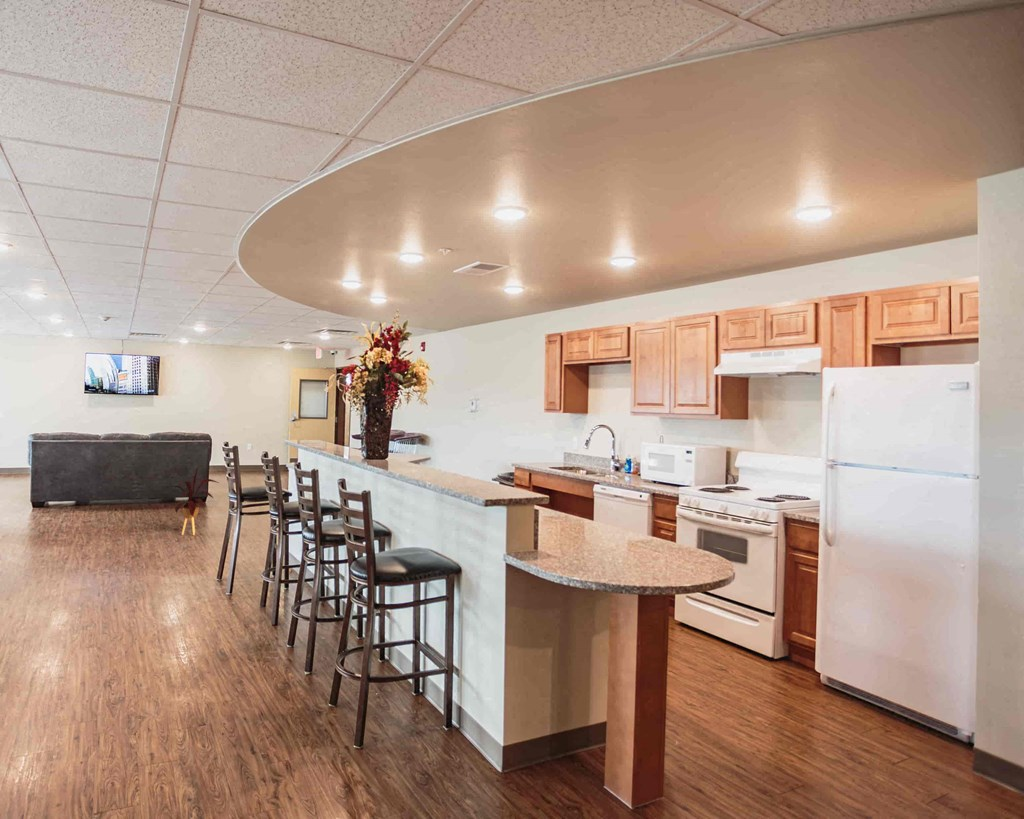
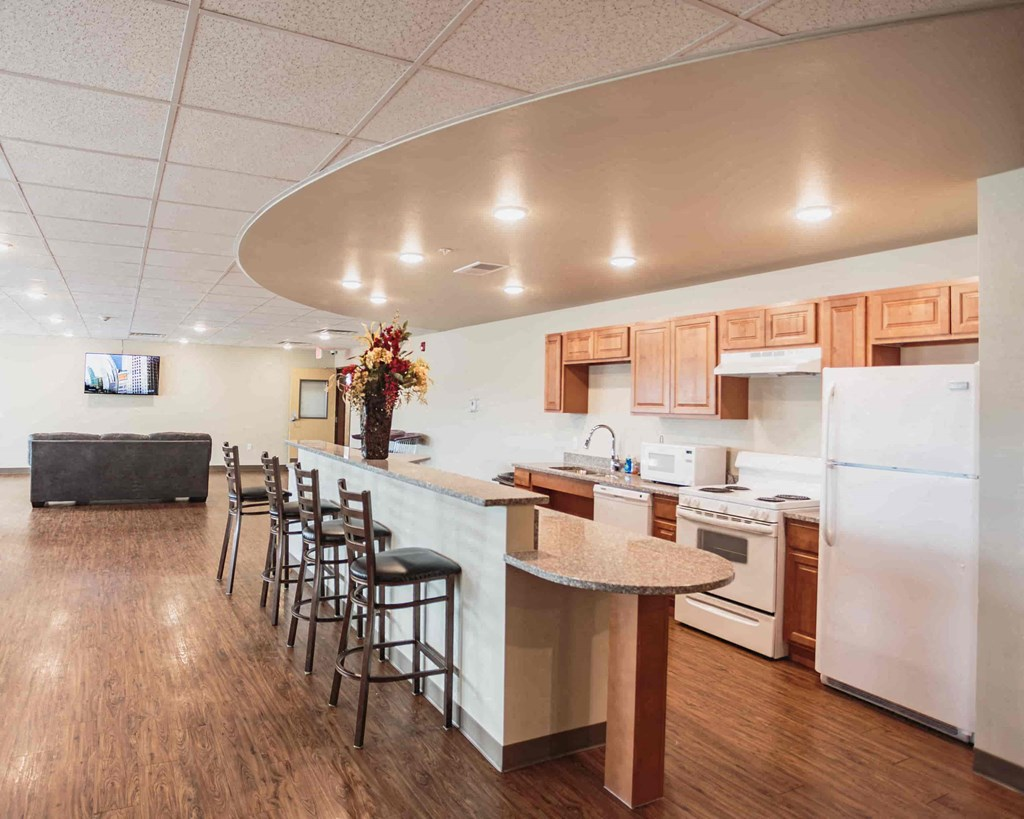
- house plant (193, 500)
